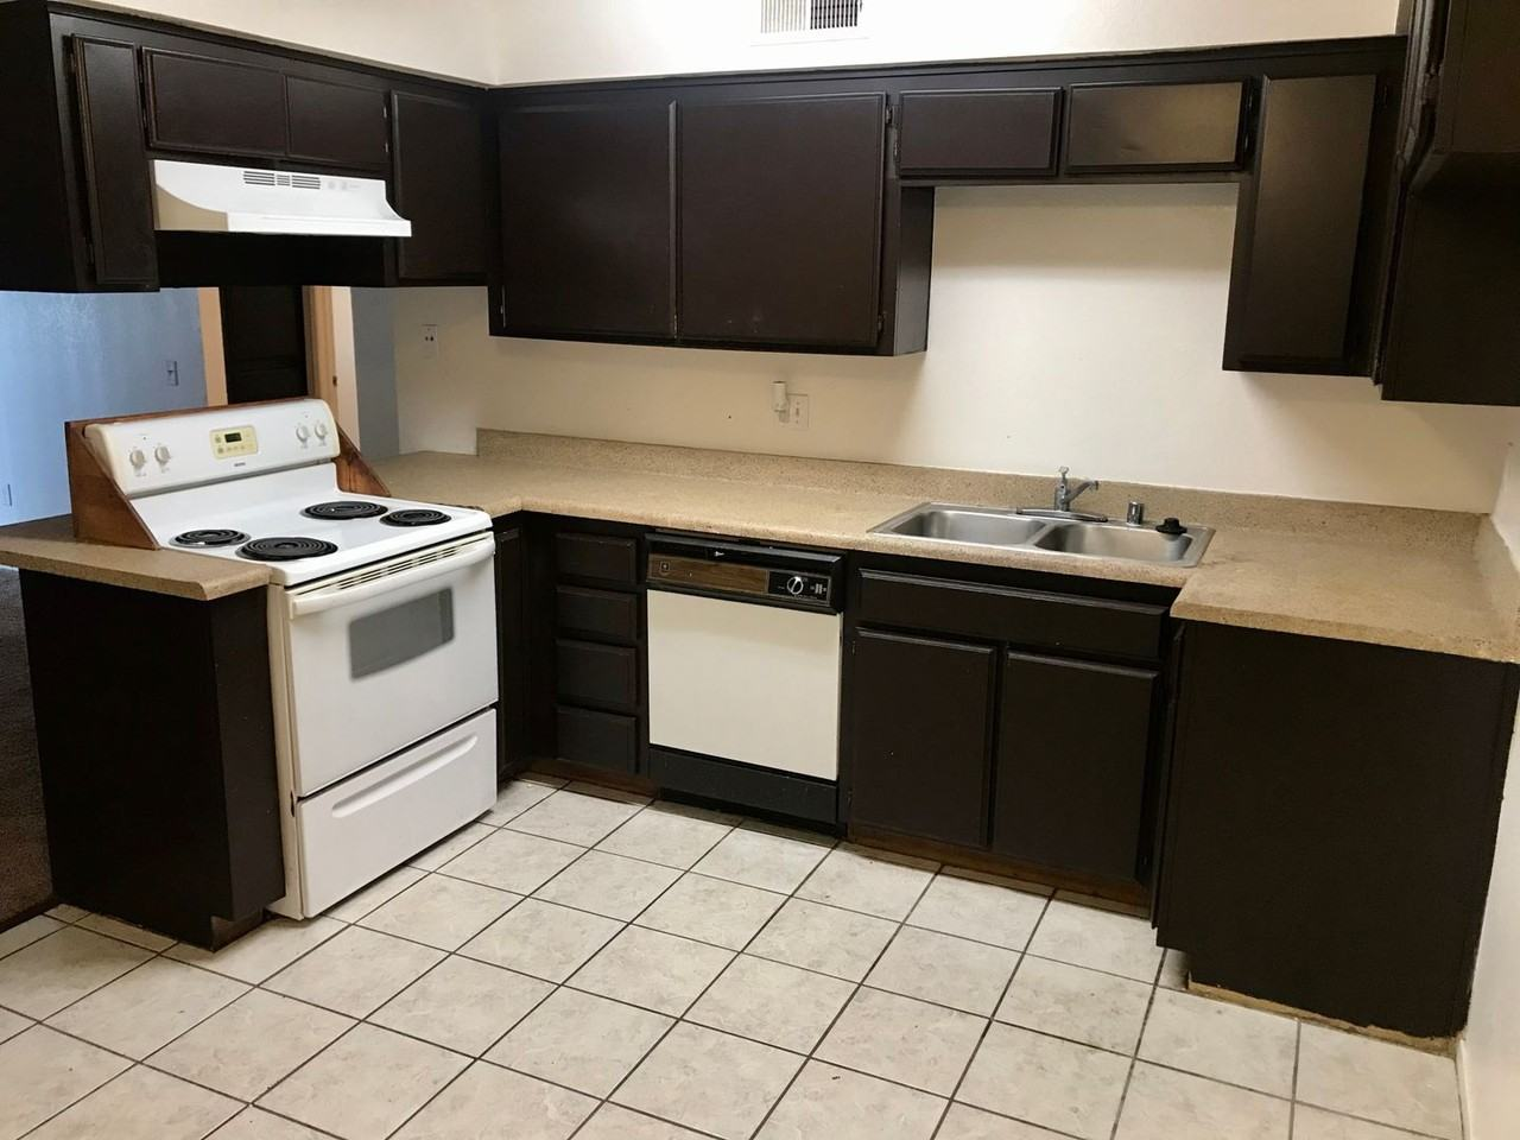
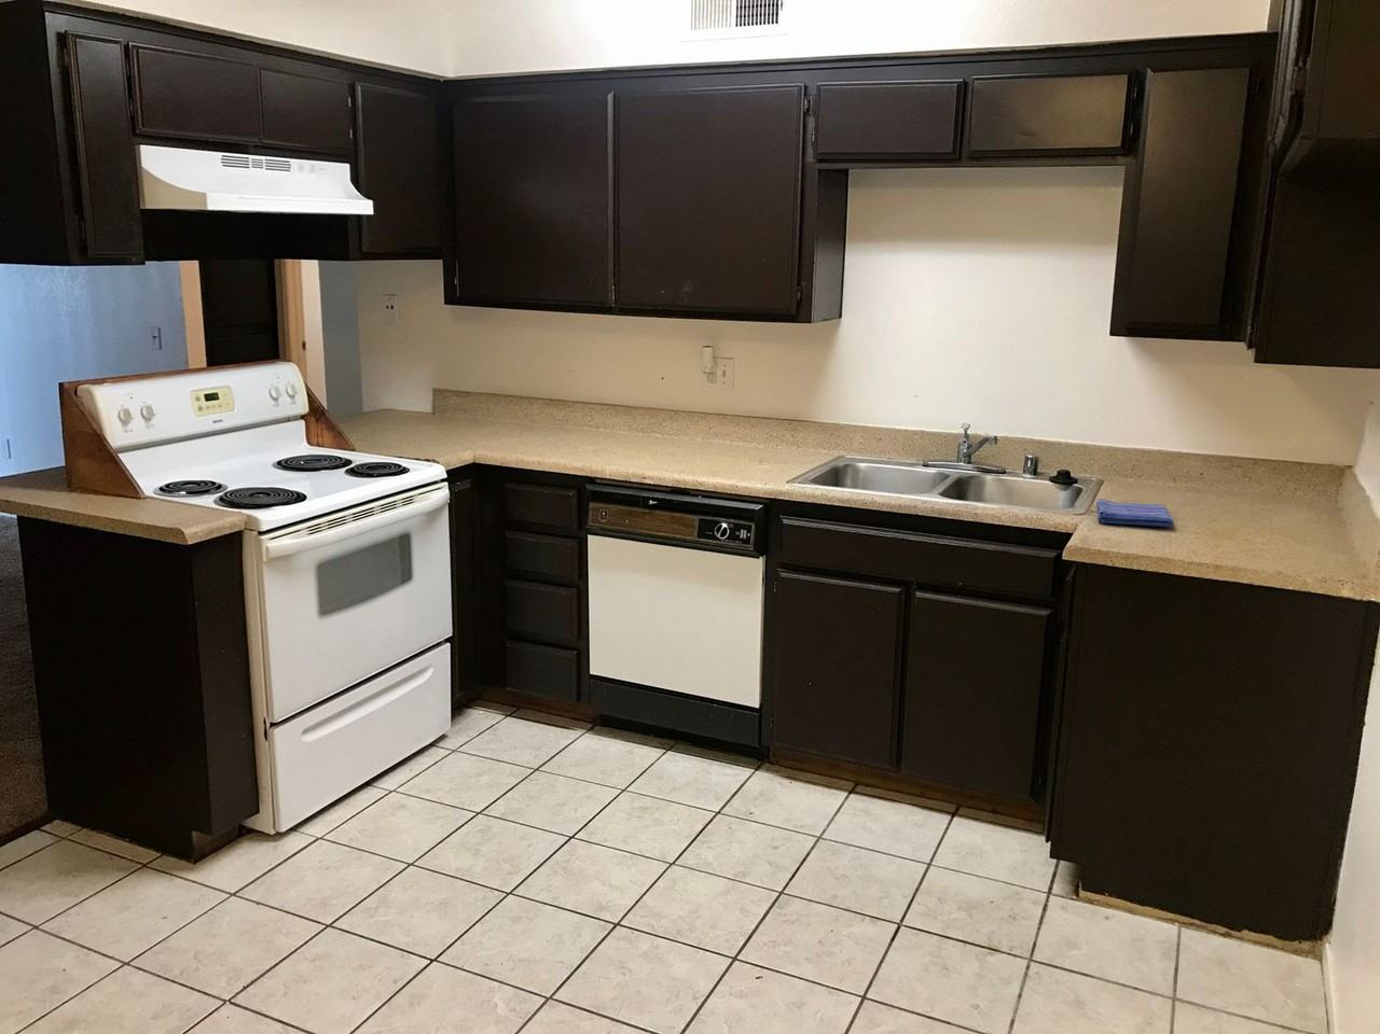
+ dish towel (1133, 510)
